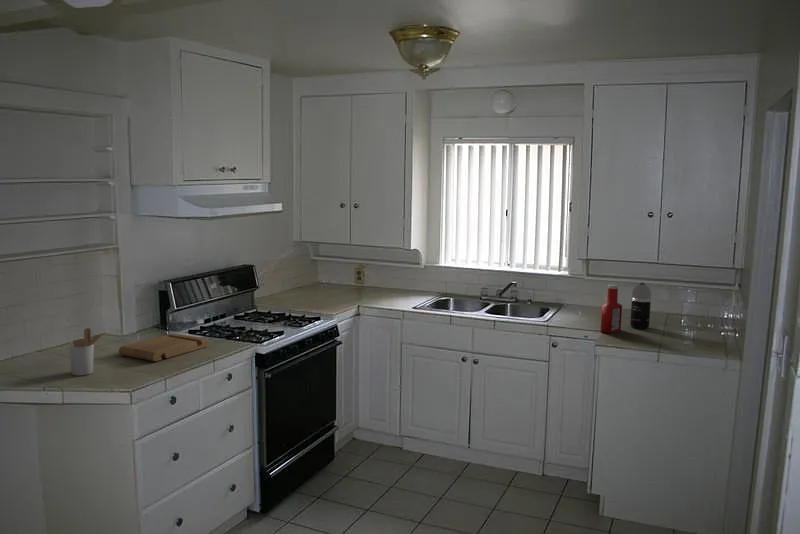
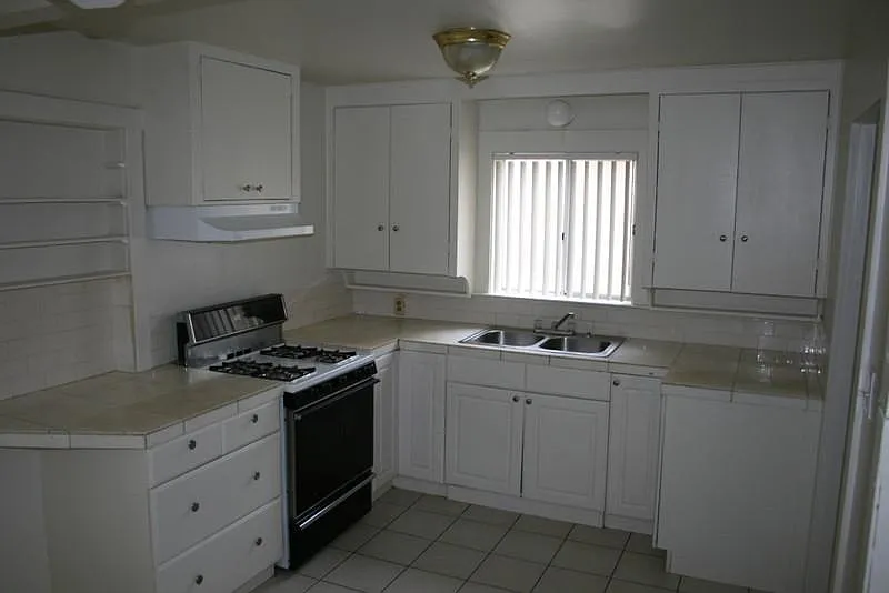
- soap bottle (611, 308)
- utensil holder (87, 351)
- cutting board (165, 346)
- spray bottle (640, 305)
